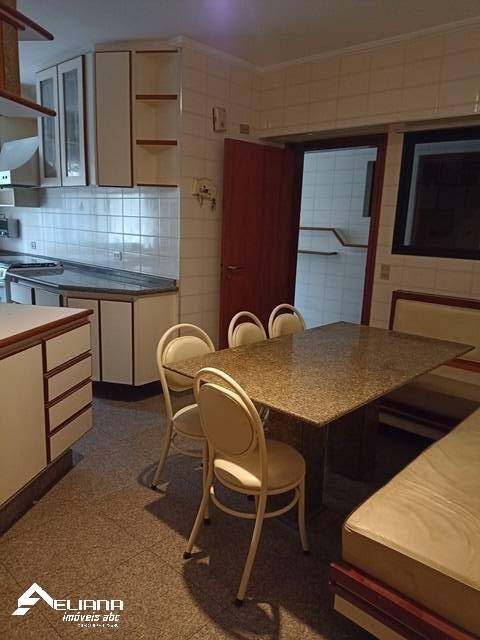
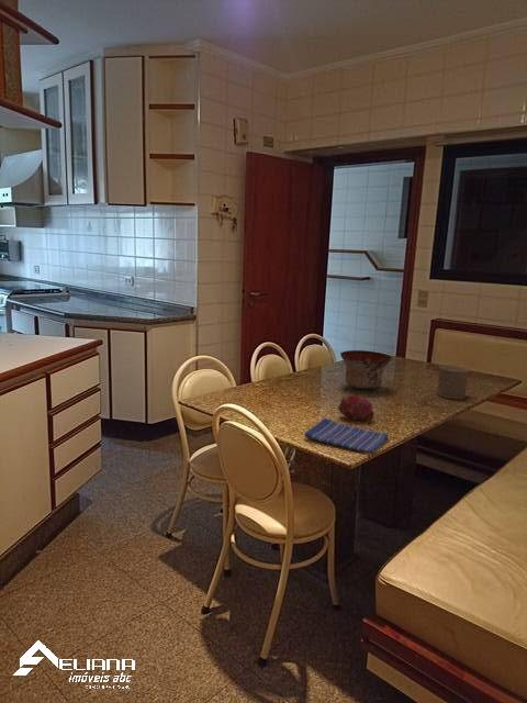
+ dish towel (346, 434)
+ bowl (363, 371)
+ fruit (356, 406)
+ cup (452, 381)
